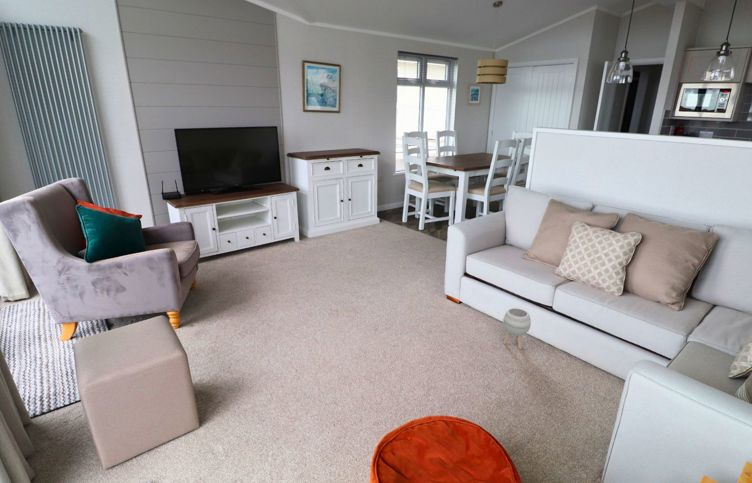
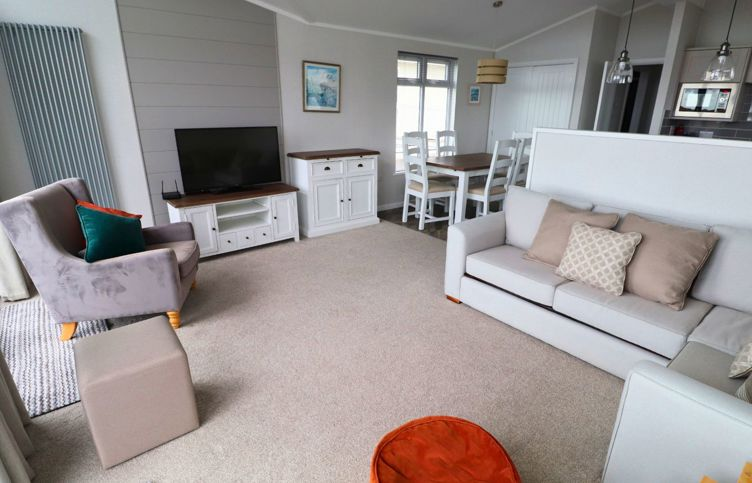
- planter (515, 328)
